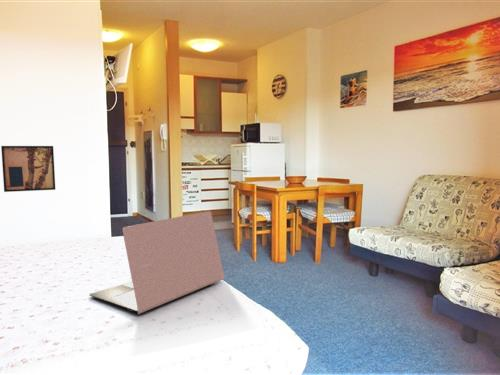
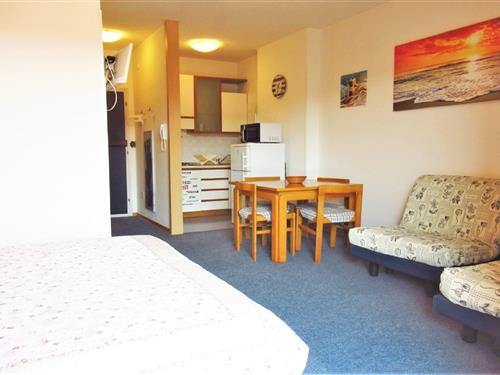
- wall art (29, 168)
- laptop (159, 252)
